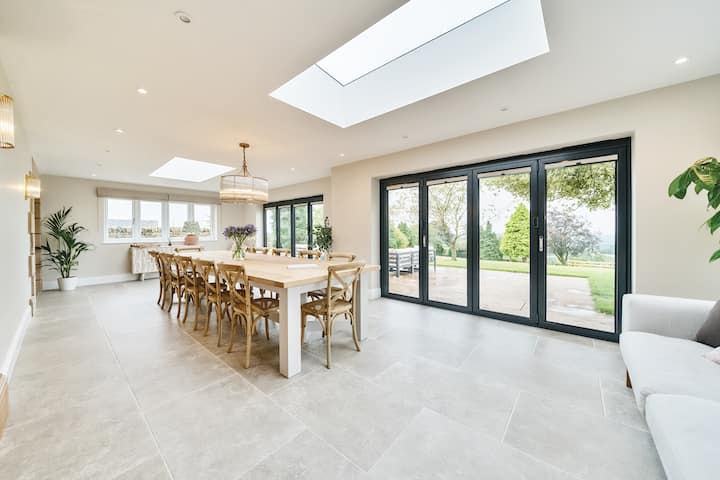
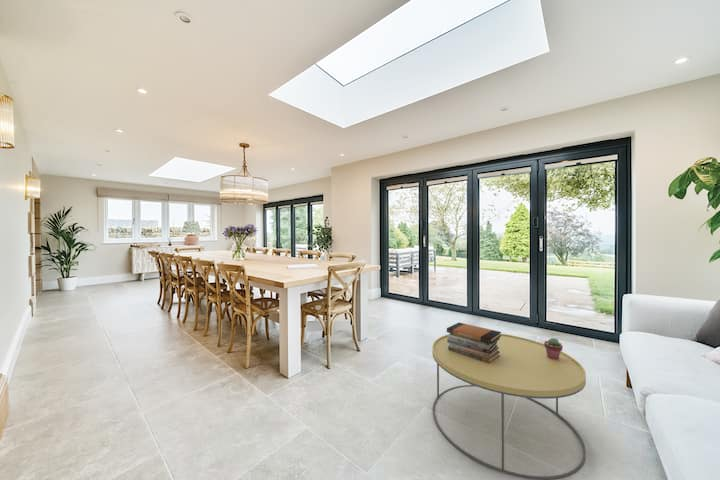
+ coffee table (500, 387)
+ book stack (472, 339)
+ potted succulent (553, 346)
